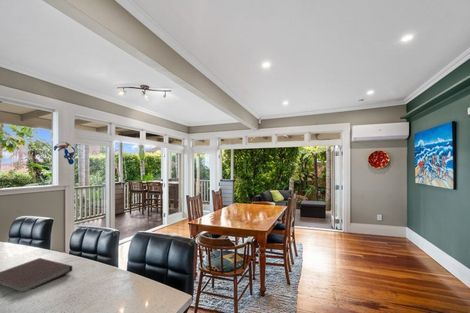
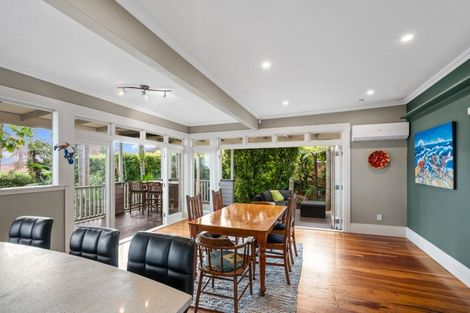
- notebook (32, 273)
